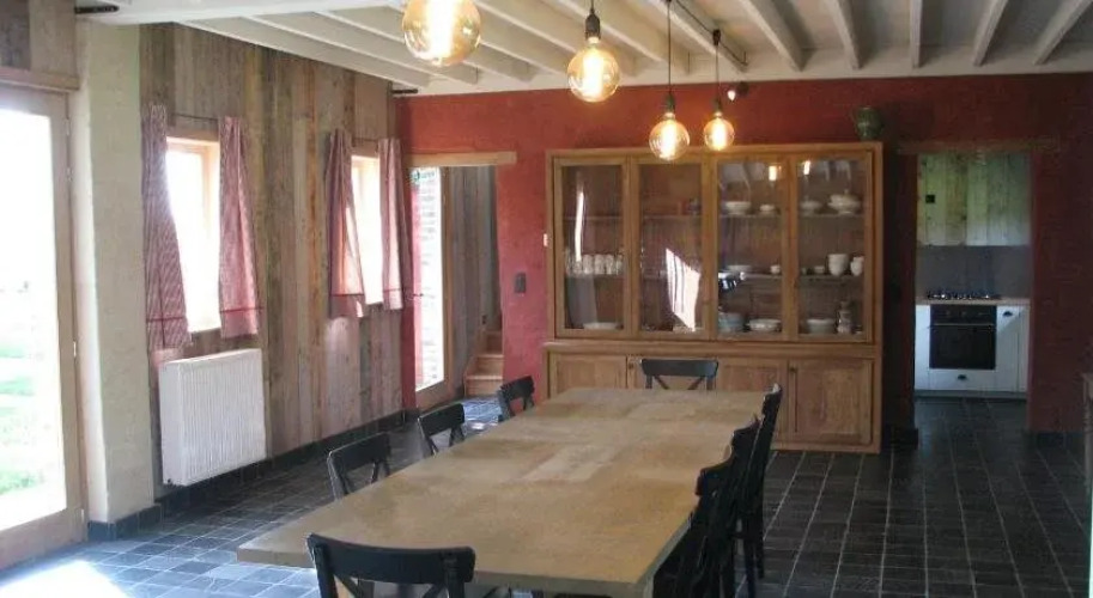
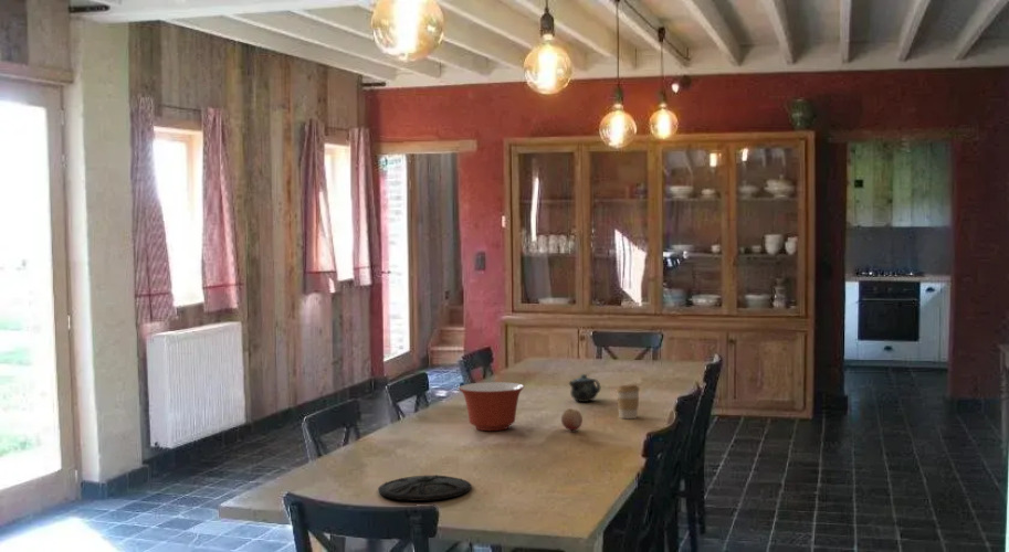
+ coffee cup (628, 401)
+ mixing bowl (492, 406)
+ chinaware (585, 388)
+ fruit (571, 420)
+ plate (424, 482)
